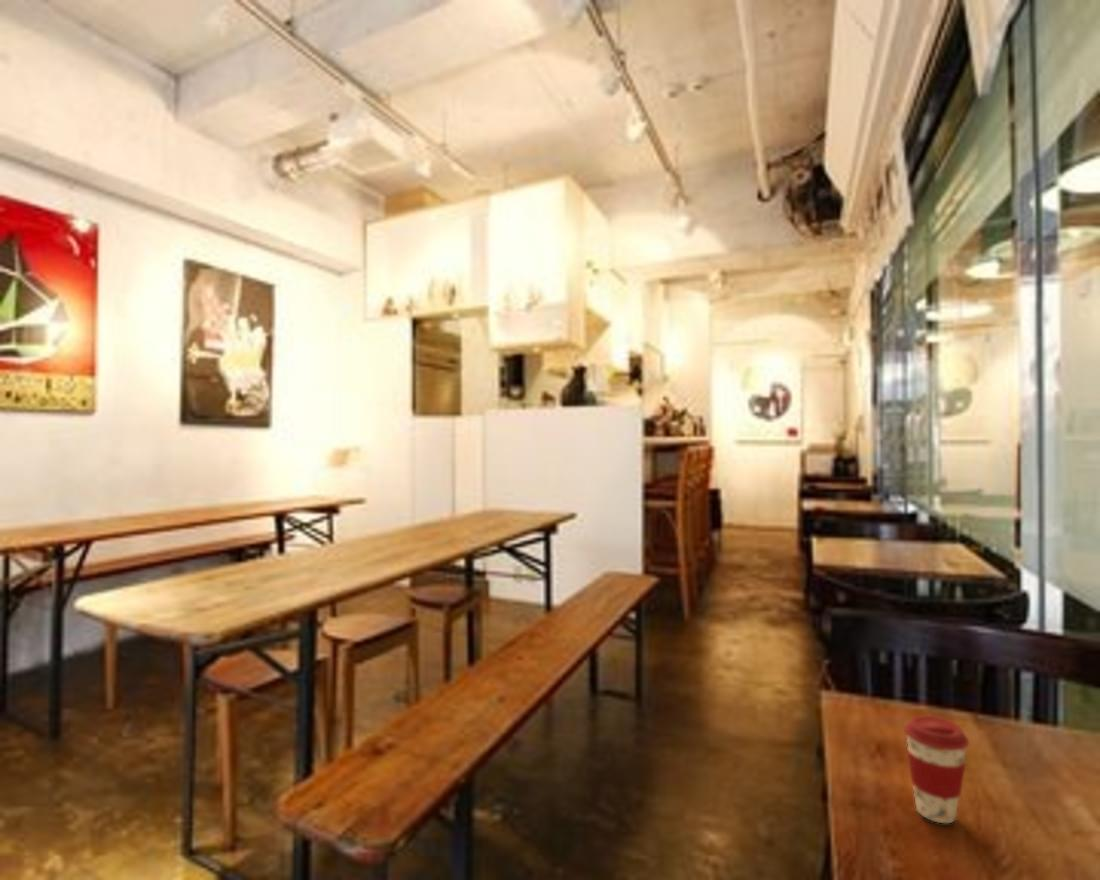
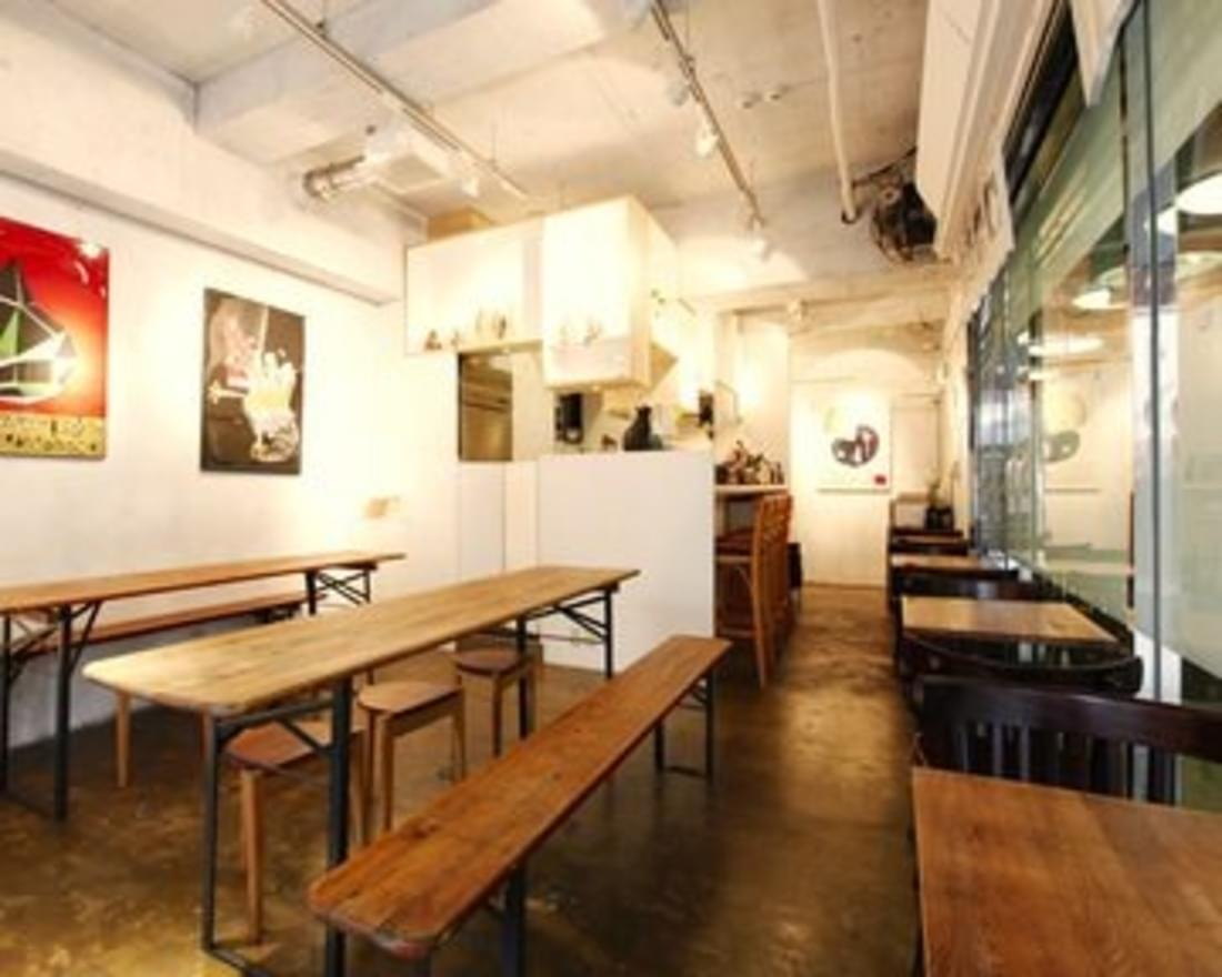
- coffee cup (935, 769)
